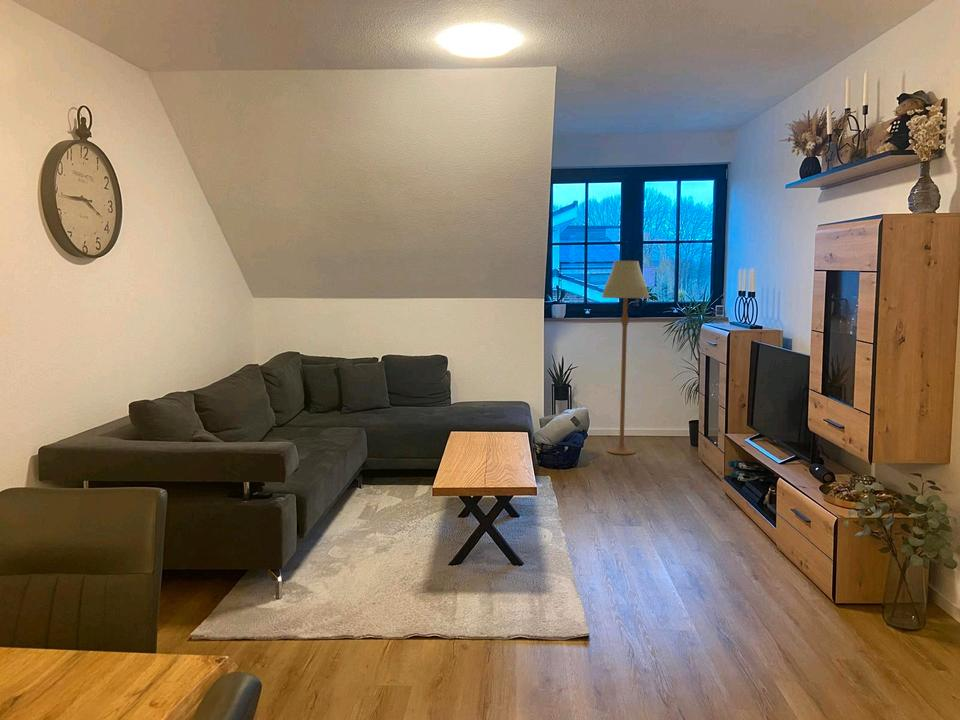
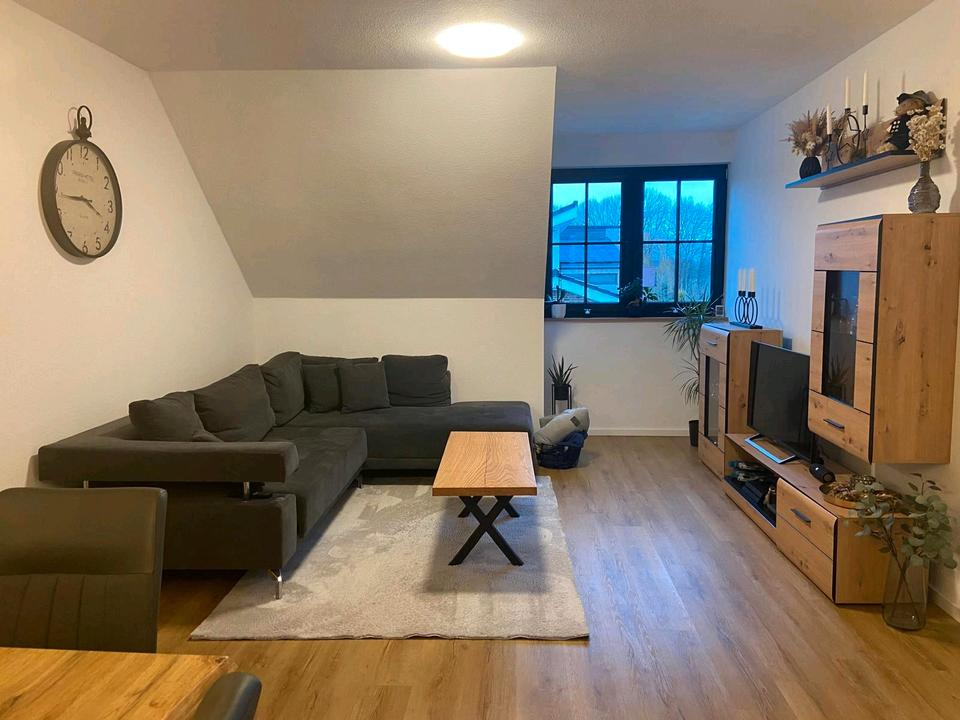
- floor lamp (623, 357)
